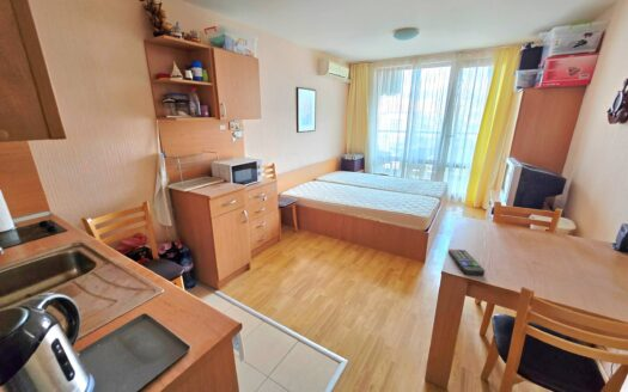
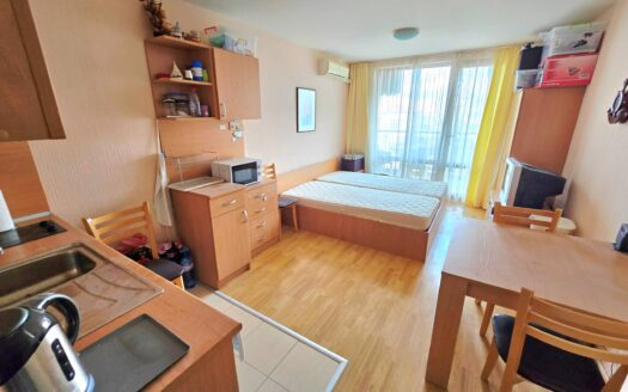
- remote control (464, 261)
